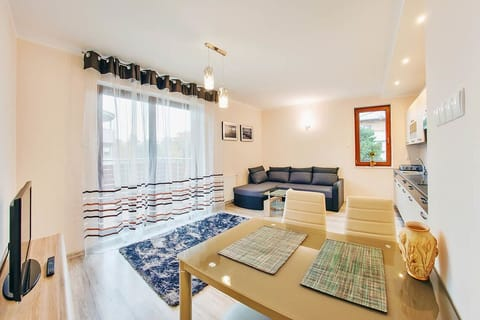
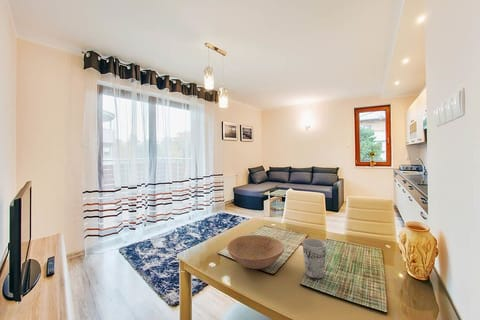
+ cup (314, 258)
+ bowl (255, 254)
